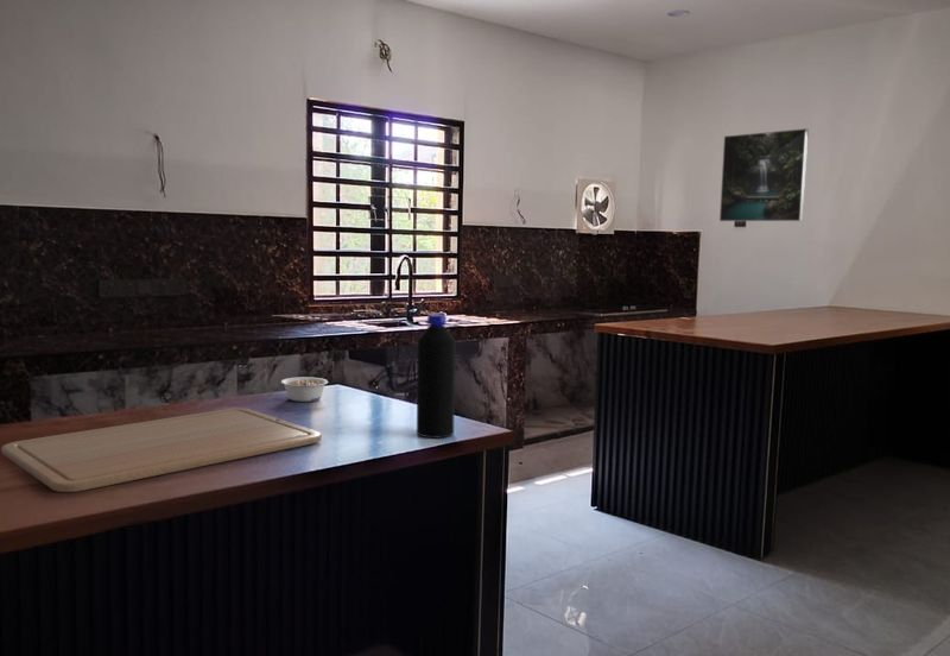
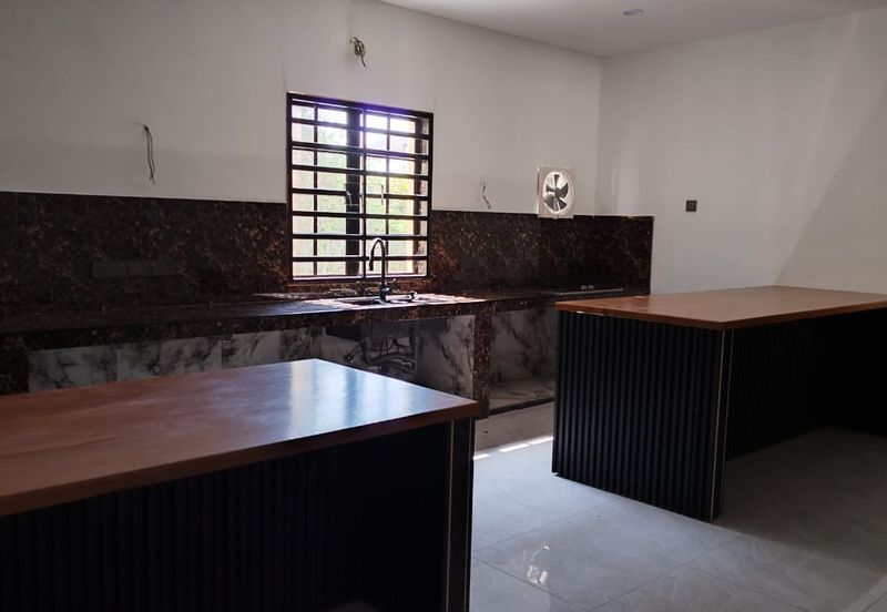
- chopping board (169, 442)
- bottle (436, 374)
- legume (305, 387)
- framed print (761, 177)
